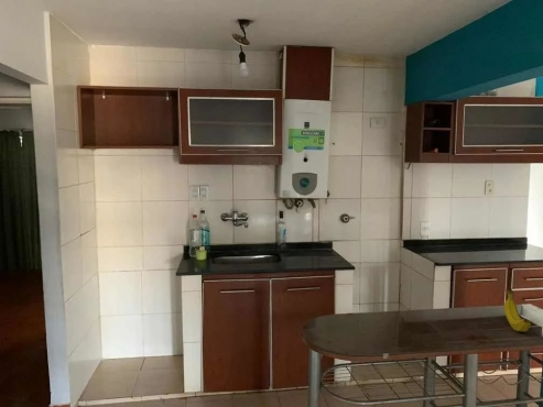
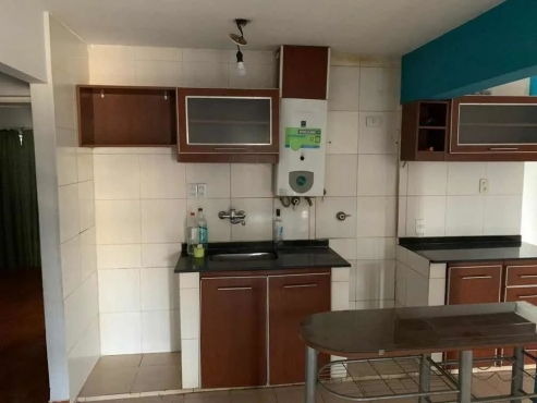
- fruit (517, 311)
